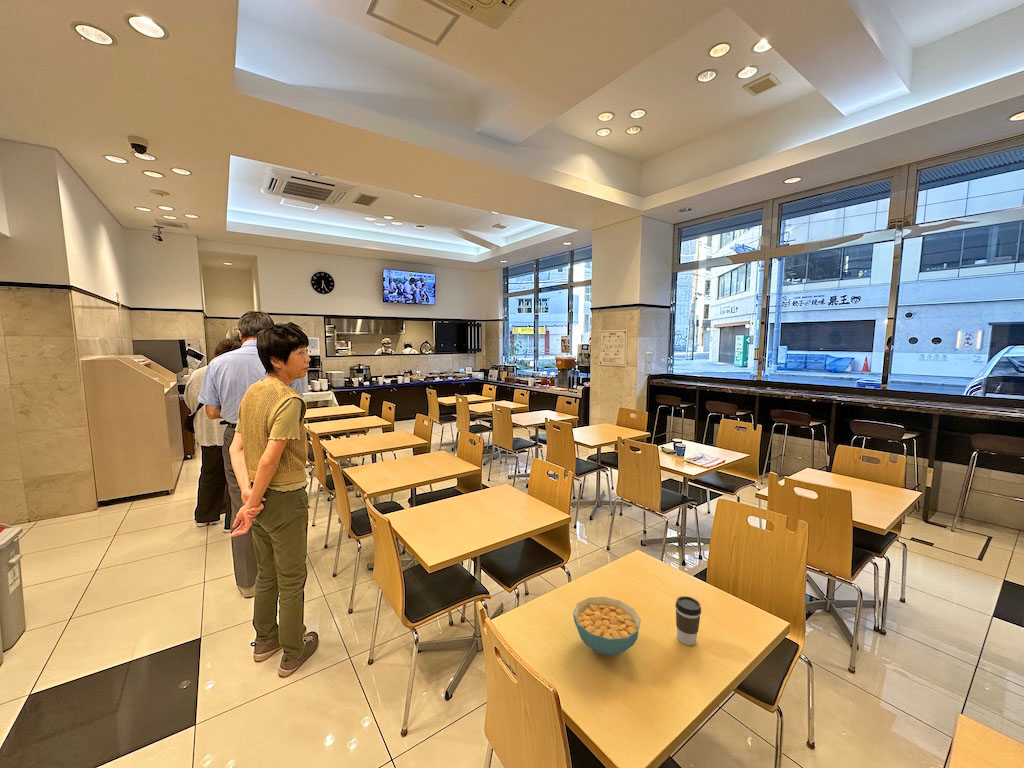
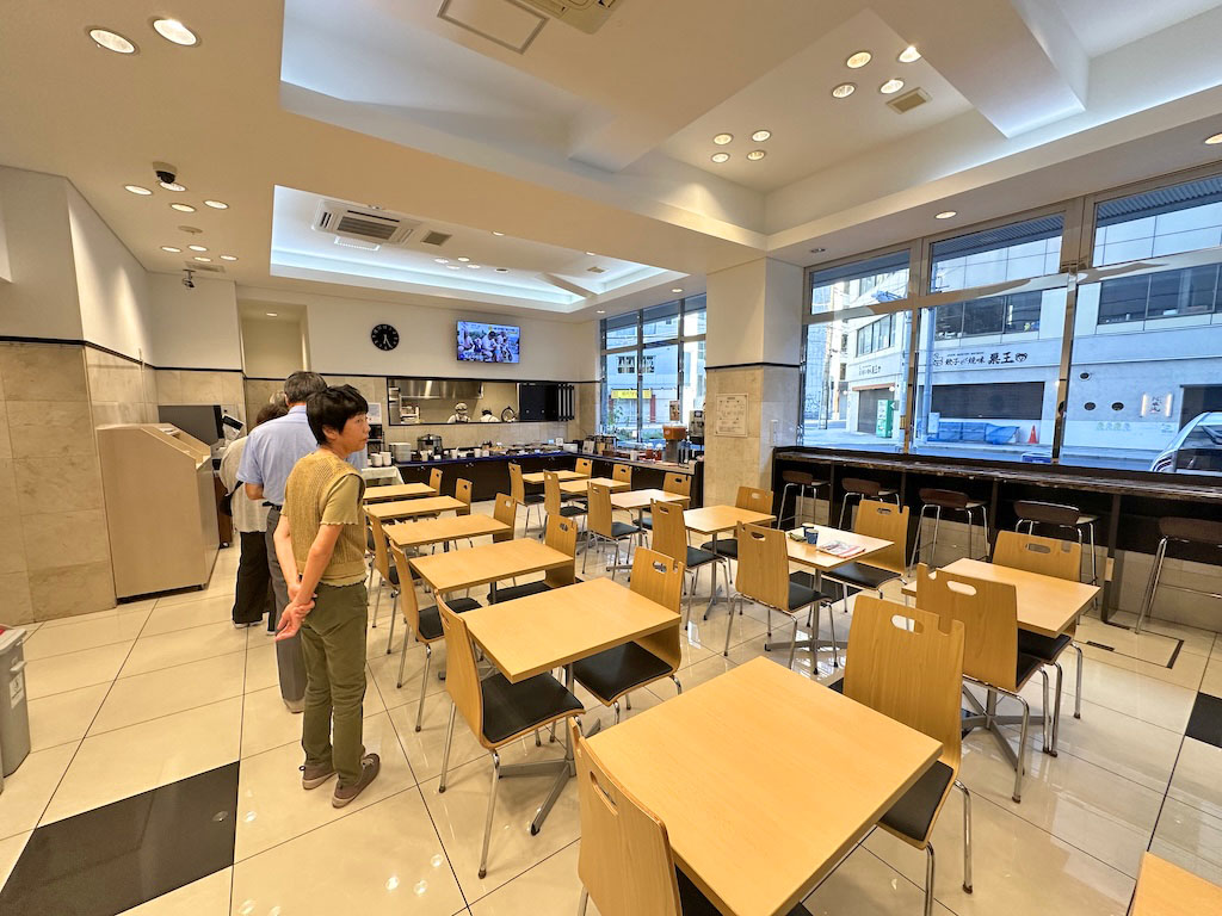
- coffee cup (687, 621)
- cereal bowl (606, 631)
